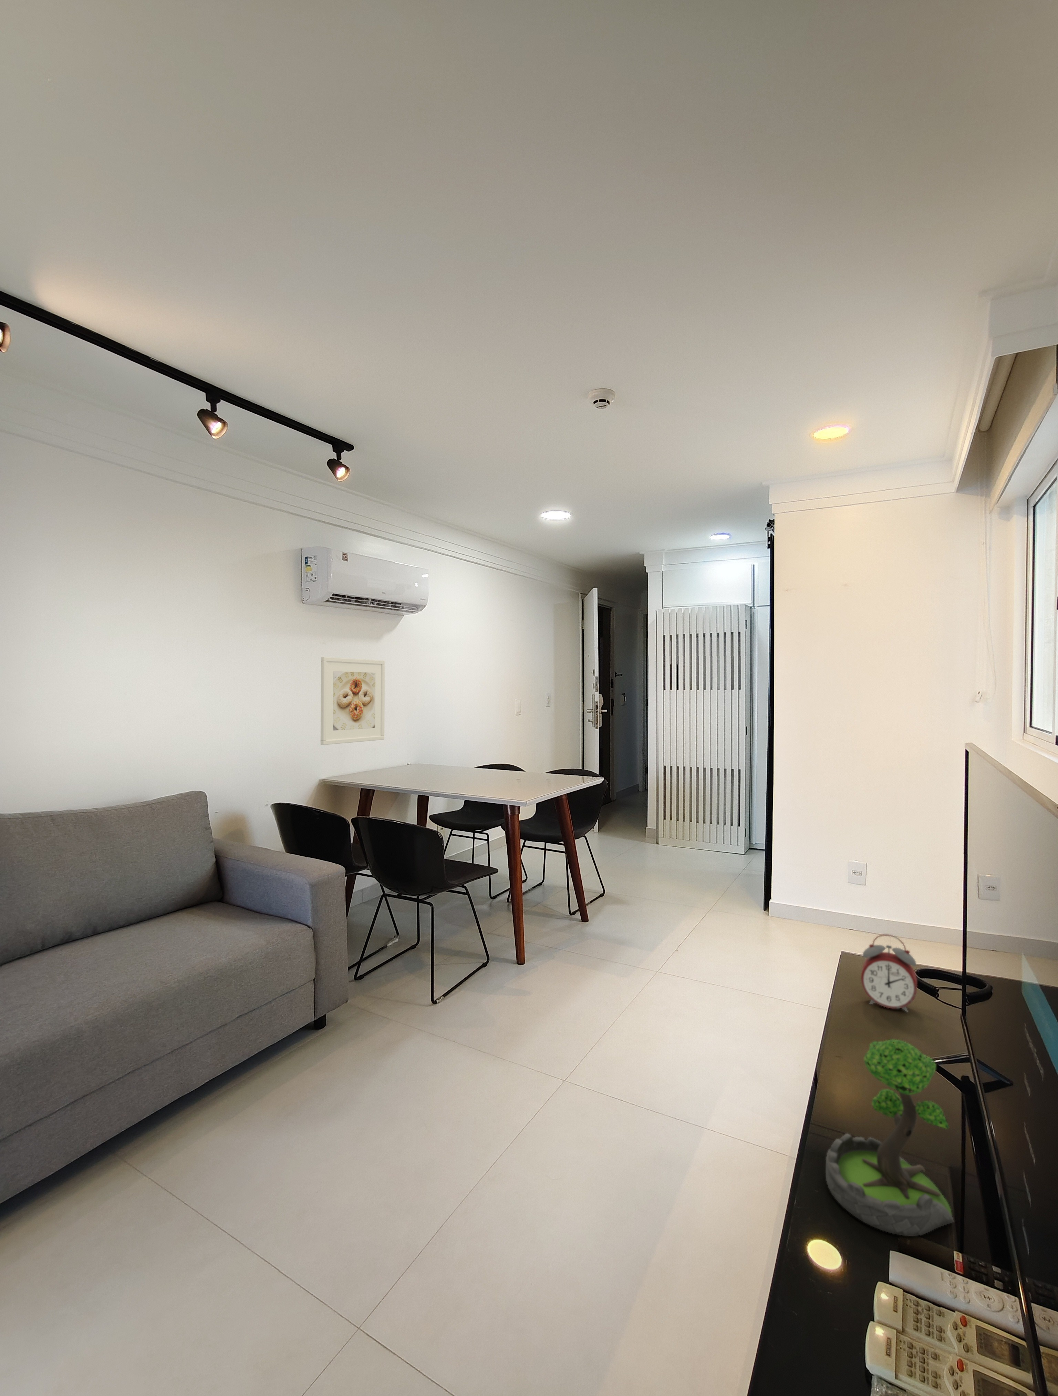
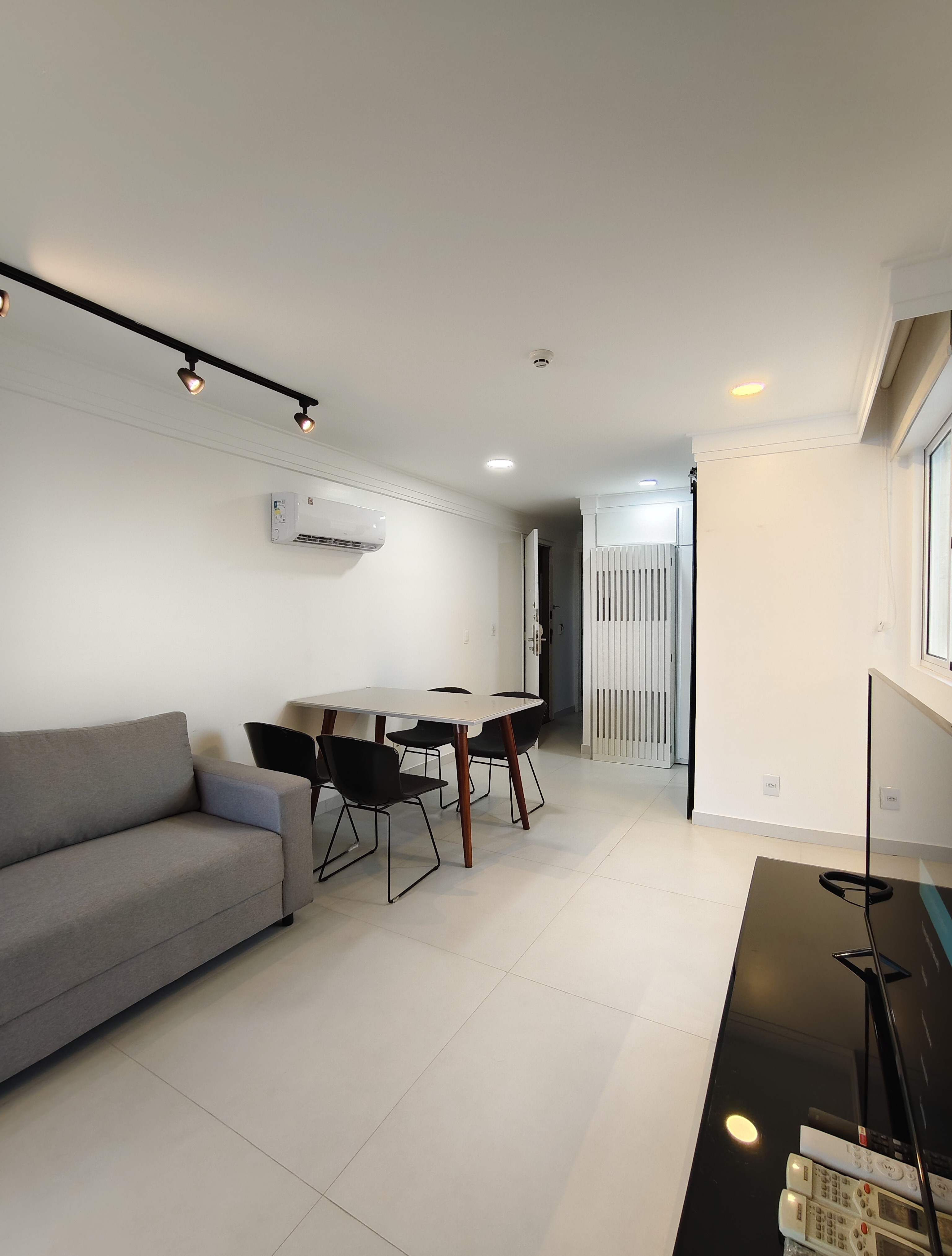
- alarm clock (889, 969)
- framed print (355, 700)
- plant (888, 1117)
